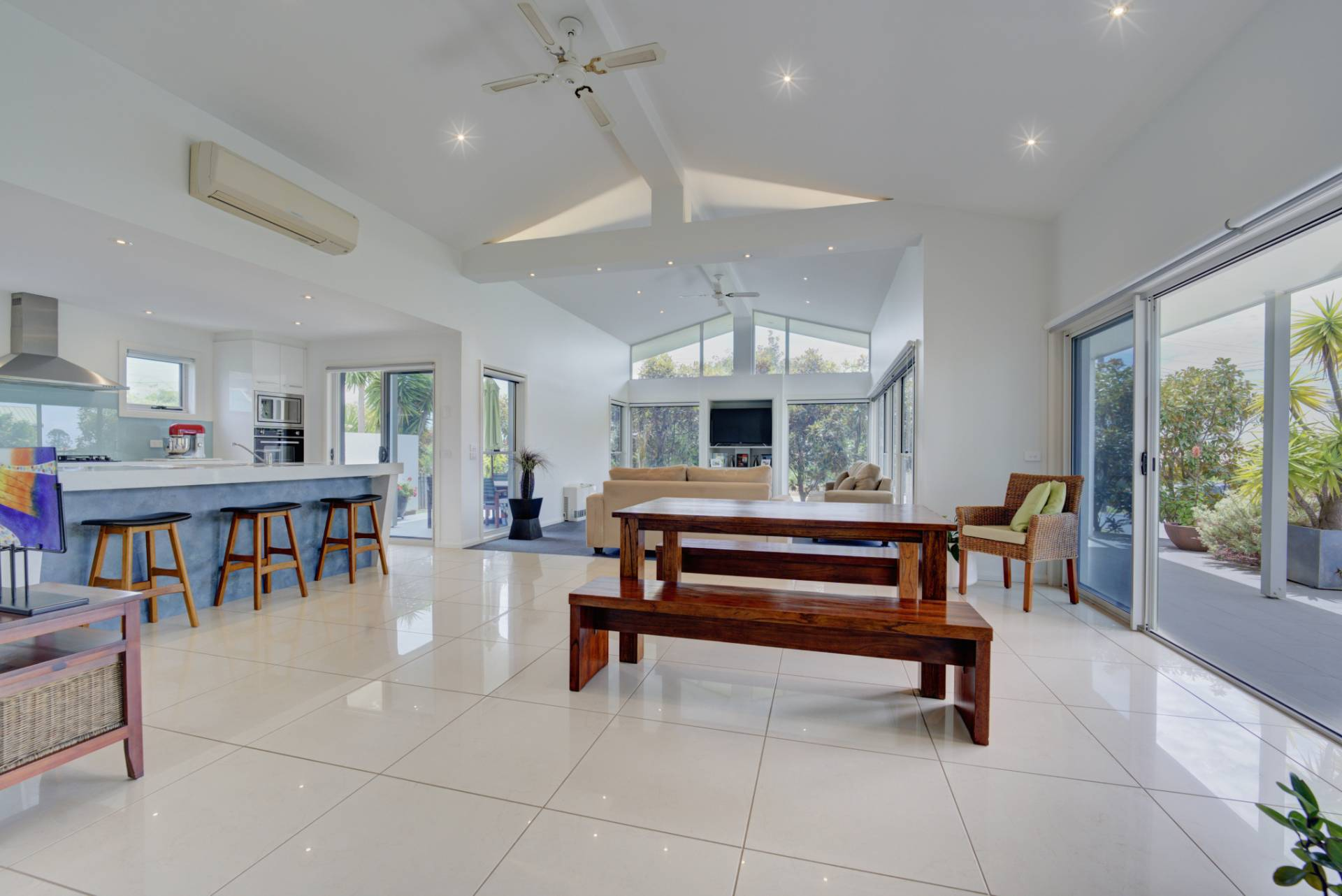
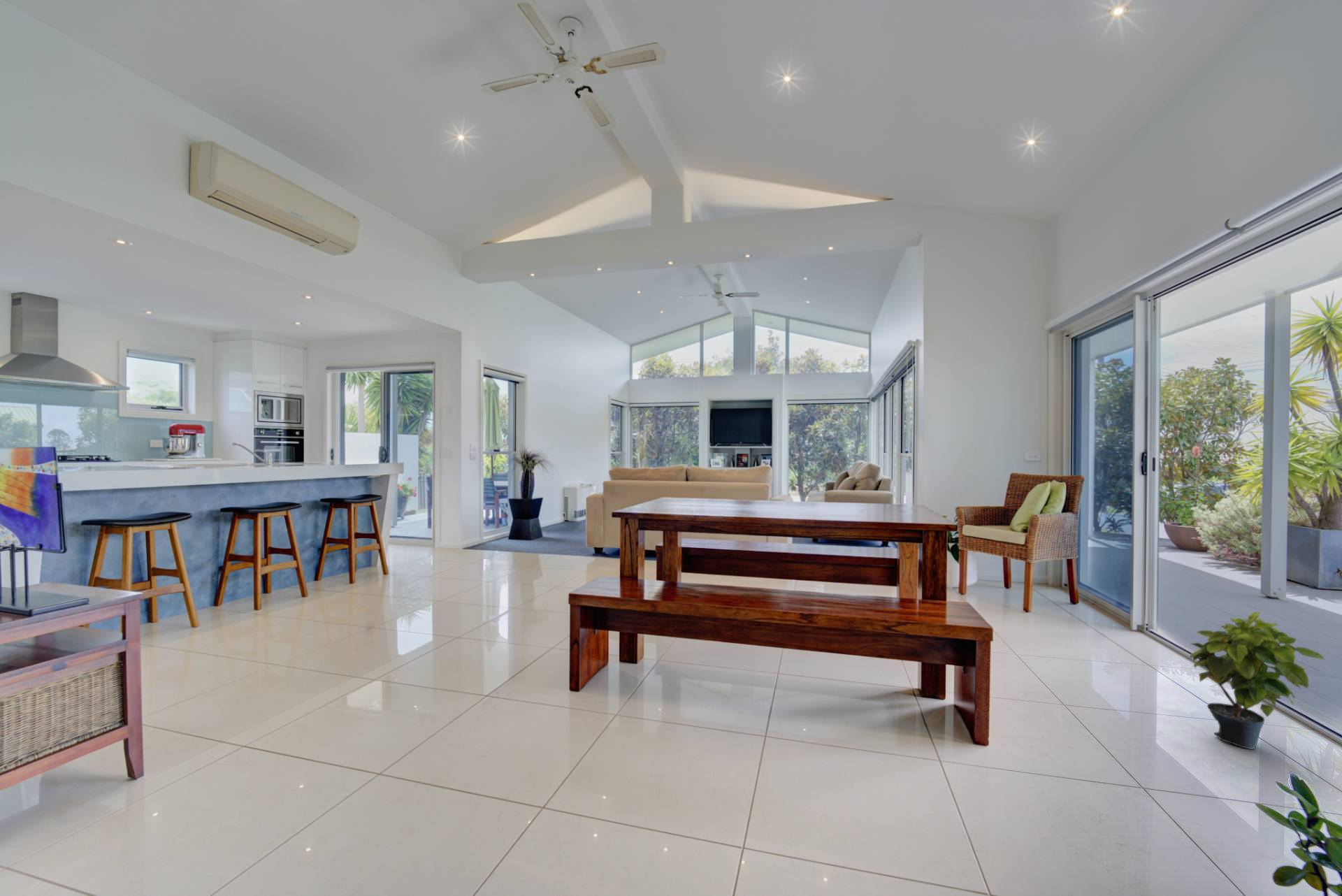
+ potted plant (1243, 677)
